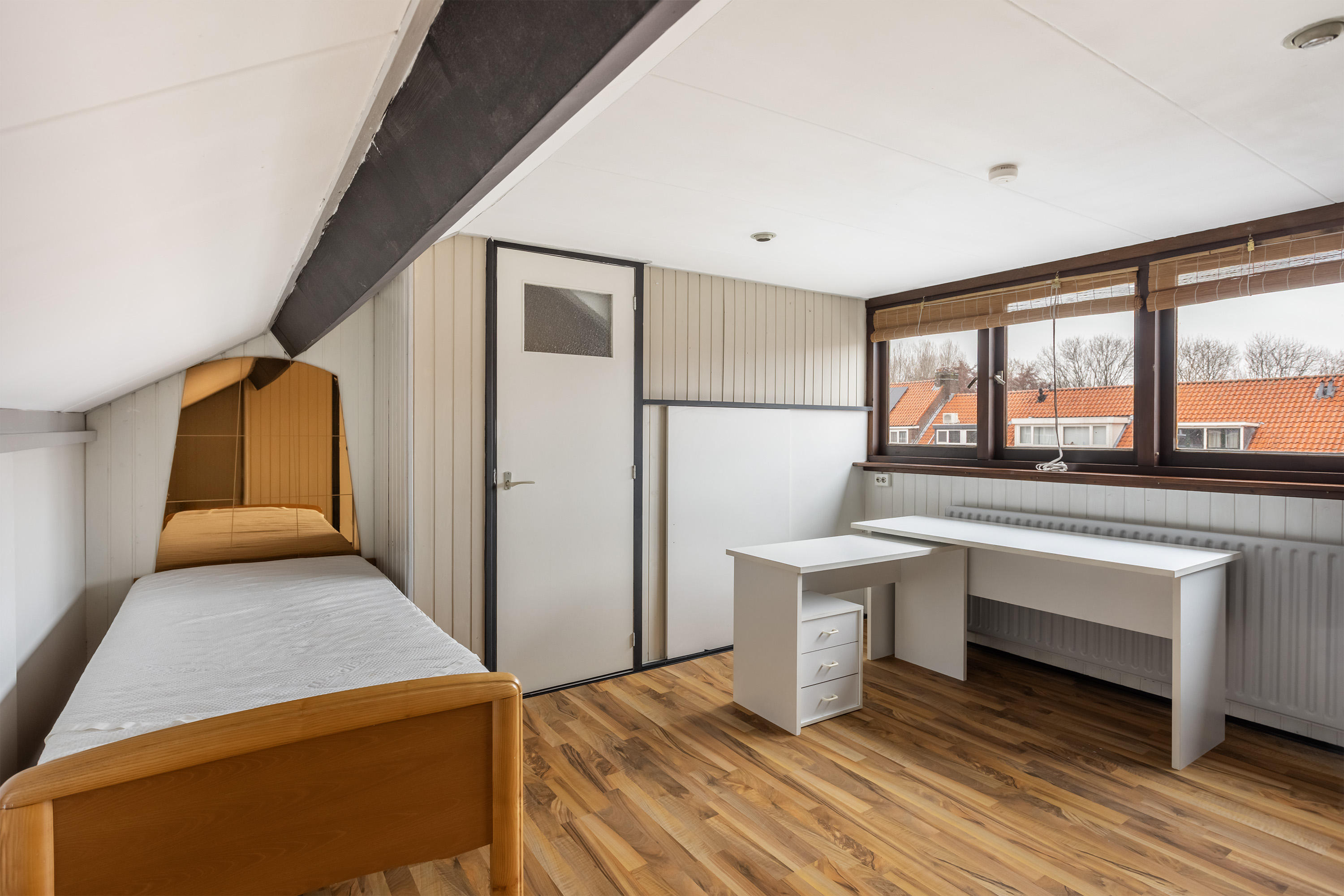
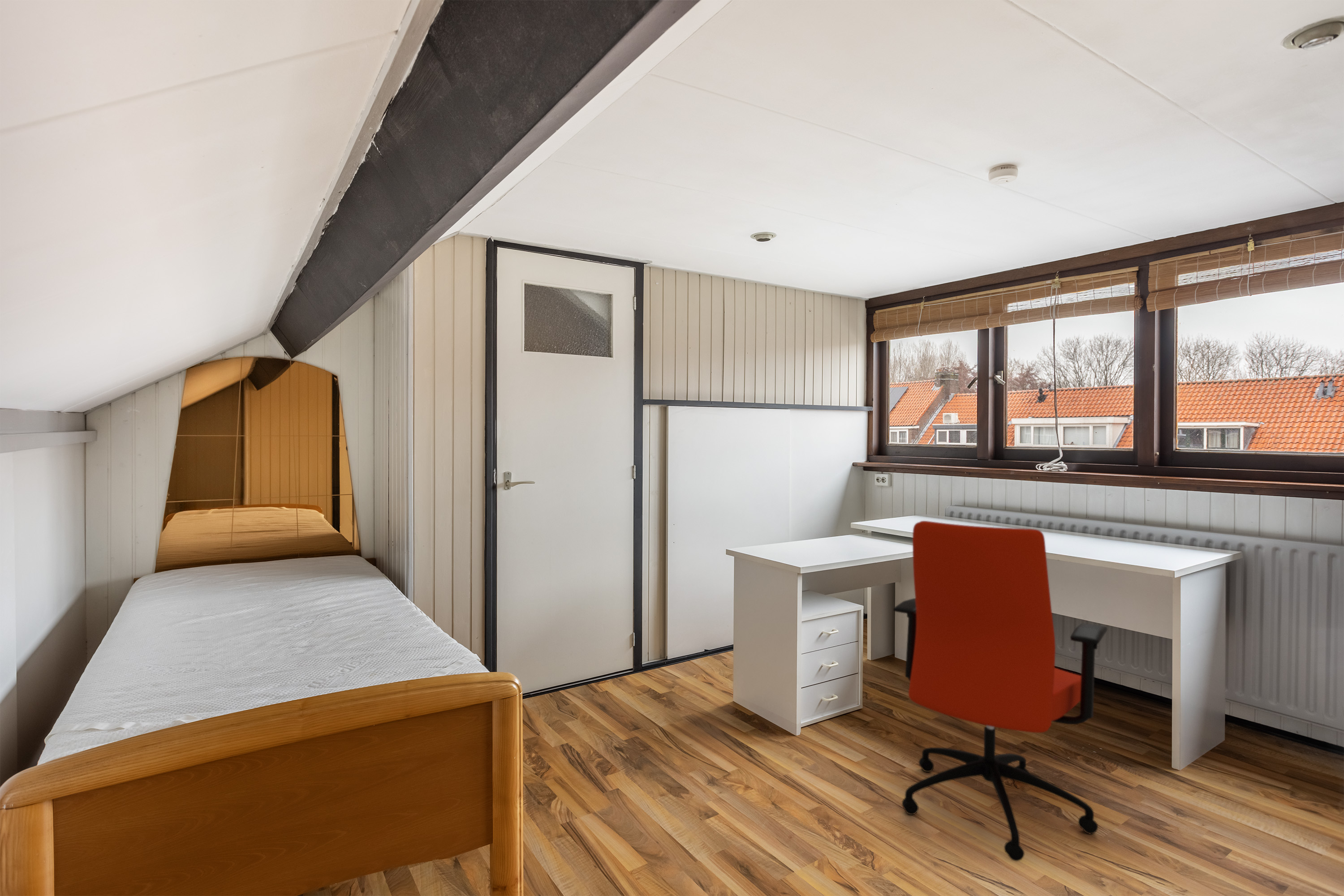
+ office chair (994, 661)
